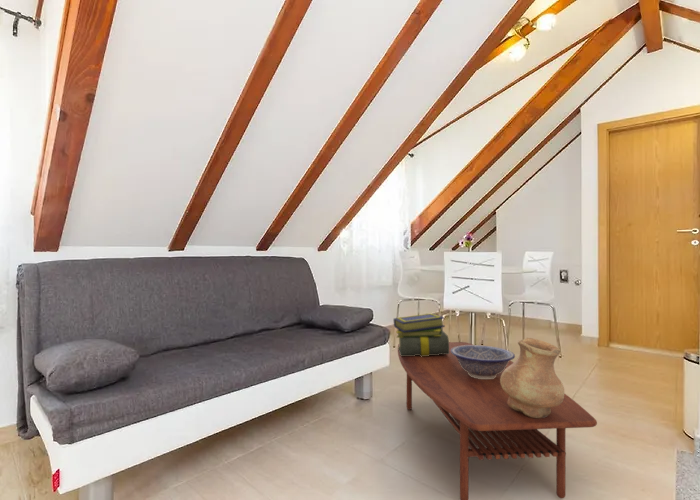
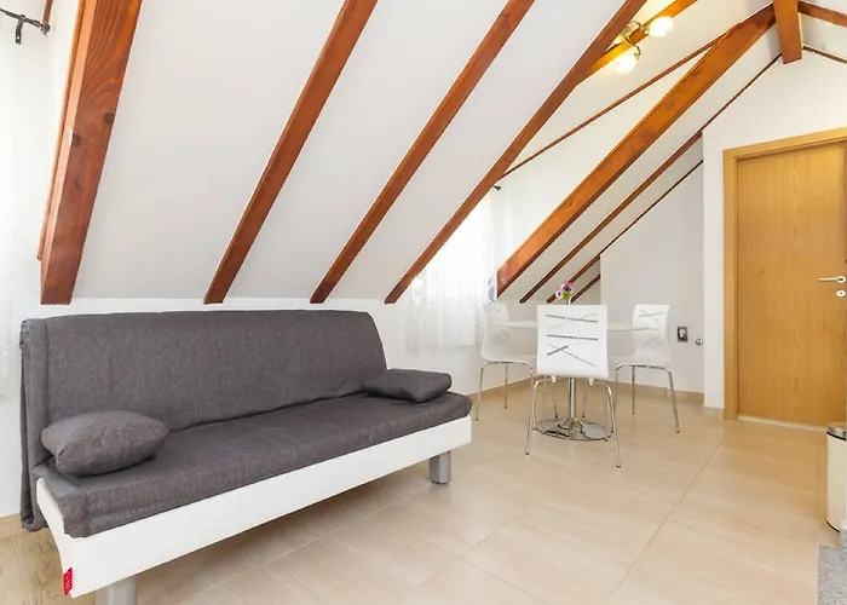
- decorative bowl (482, 363)
- coffee table (468, 407)
- stack of books (420, 333)
- vase (530, 375)
